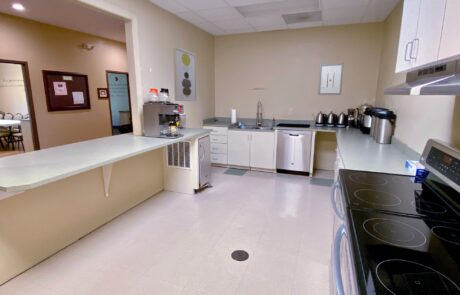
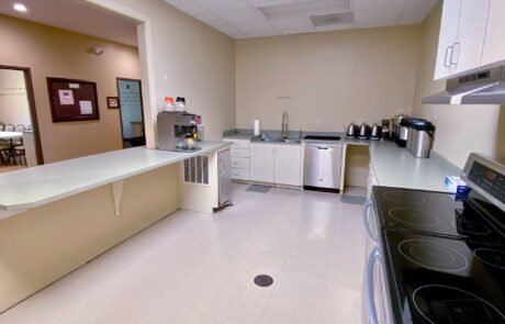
- wall art (186, 76)
- wall art (330, 79)
